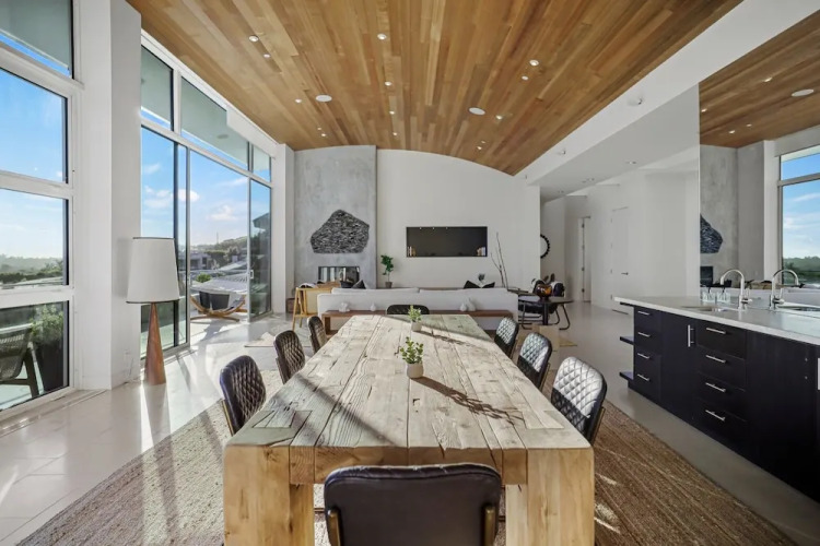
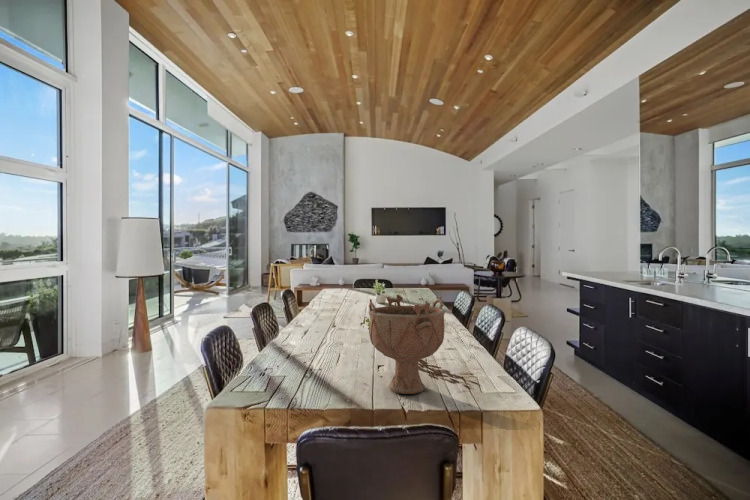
+ decorative bowl (407, 342)
